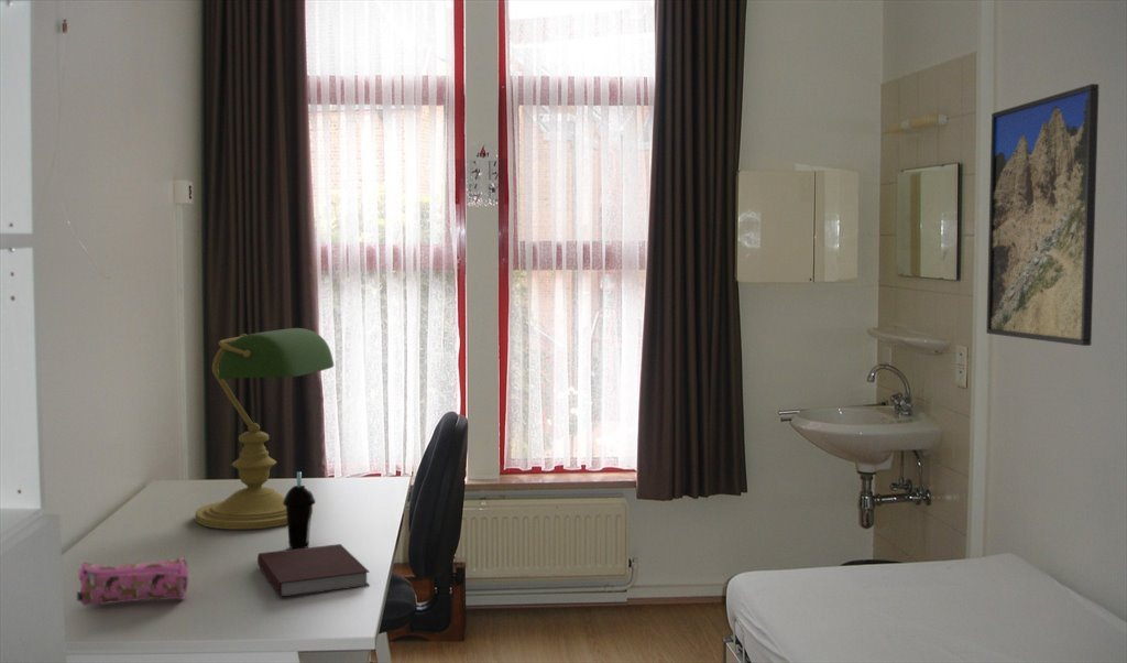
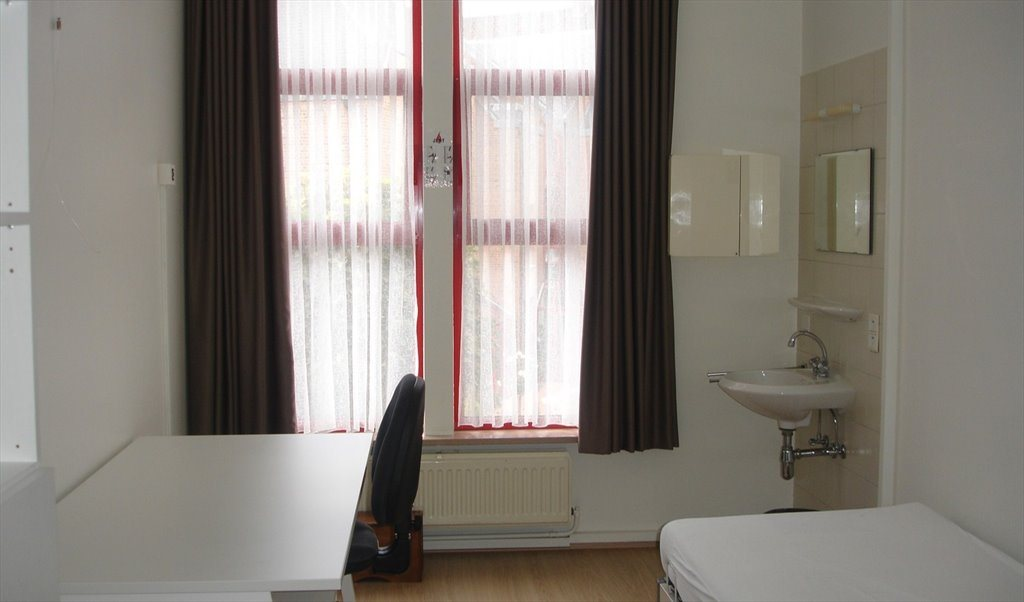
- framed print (1037, 220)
- notebook (311, 568)
- desk lamp (259, 426)
- cup (299, 509)
- pencil case (134, 580)
